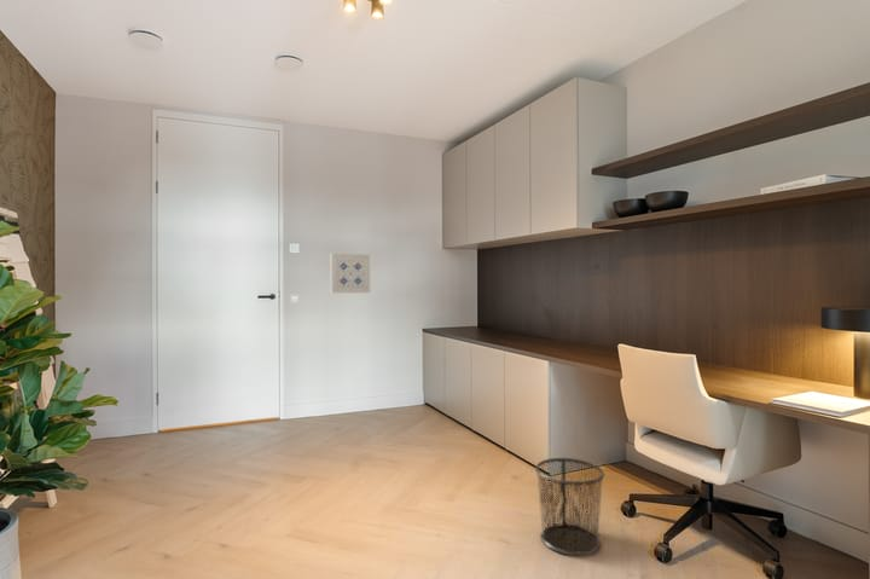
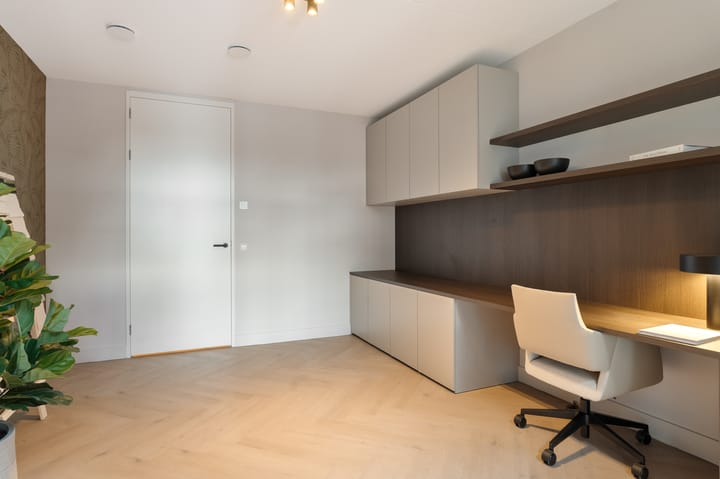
- wall art (350, 273)
- waste bin (569, 504)
